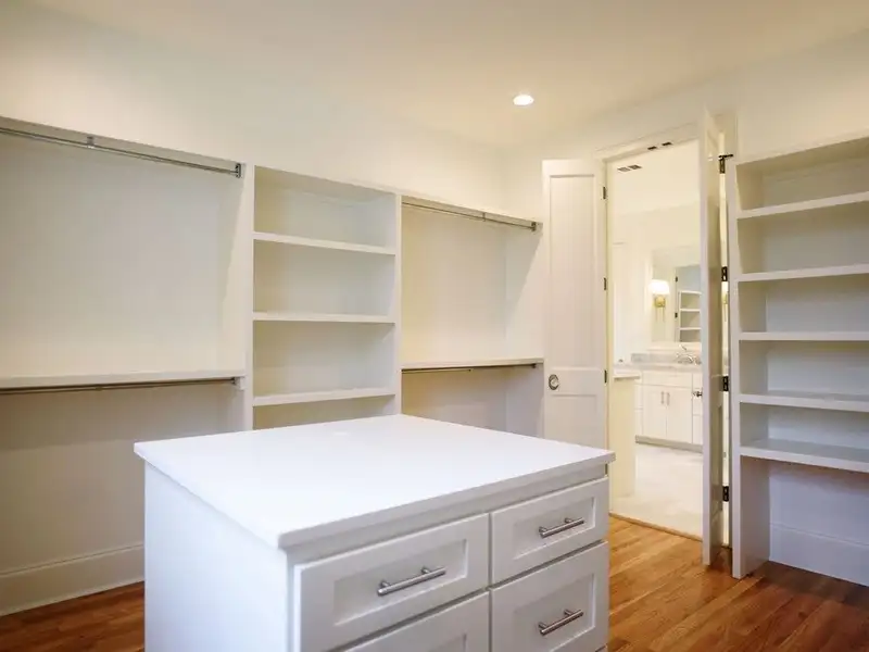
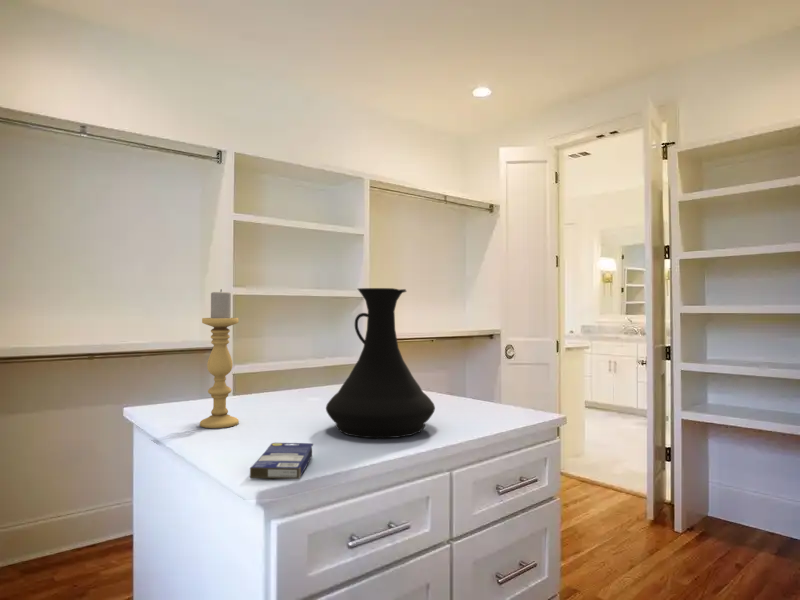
+ vase (380, 358)
+ small box (284, 459)
+ candle holder (220, 356)
